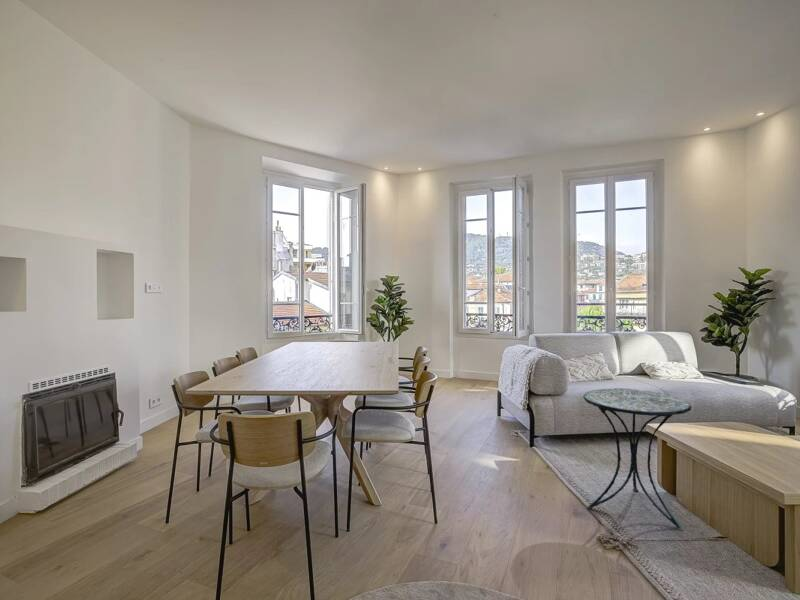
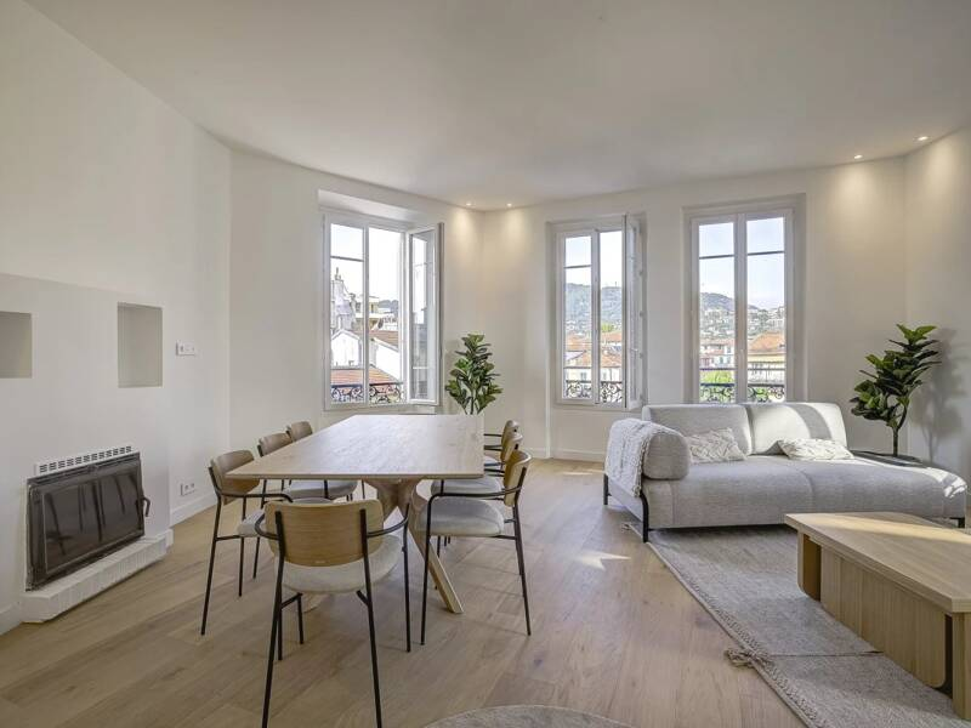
- side table (633, 453)
